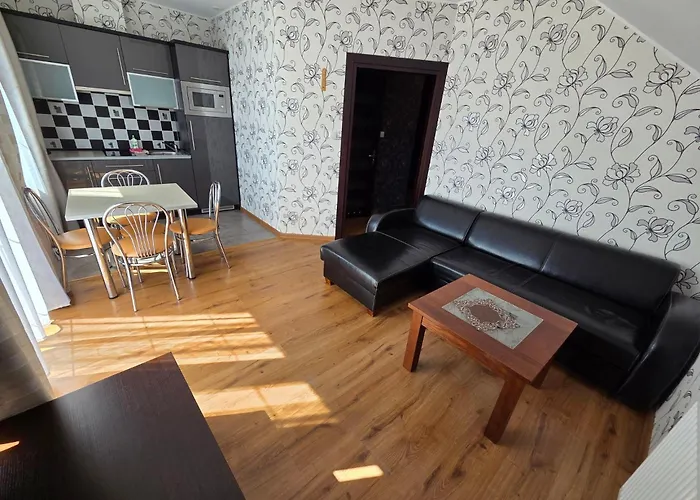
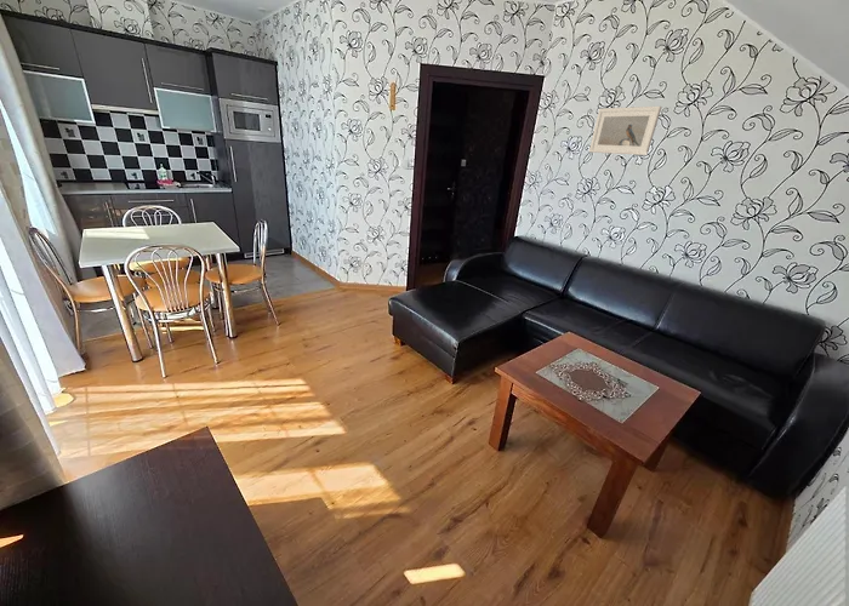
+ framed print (622, 131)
